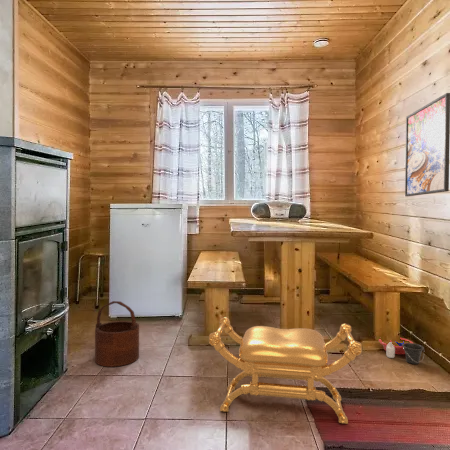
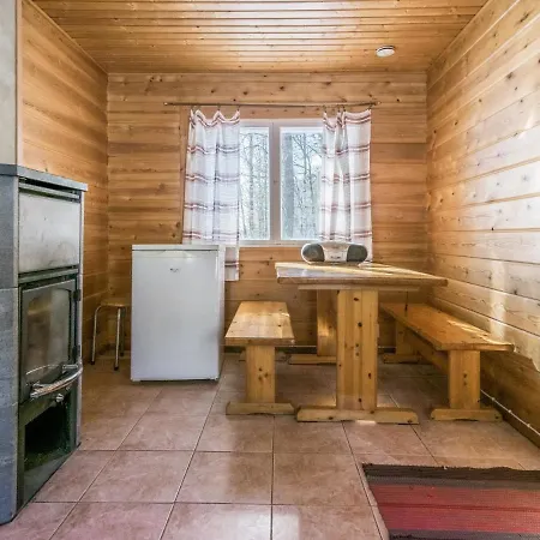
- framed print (425, 150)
- bucket (400, 346)
- stool (282, 366)
- wooden bucket (117, 329)
